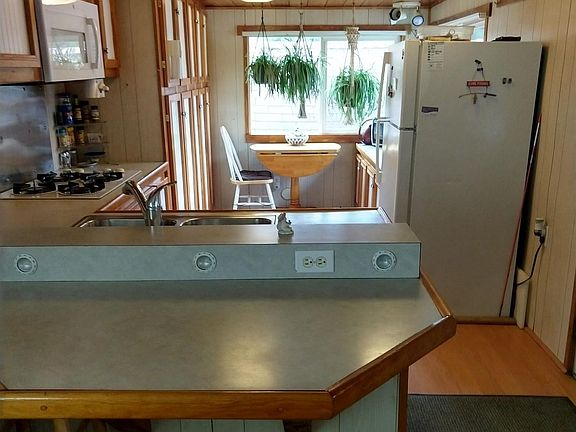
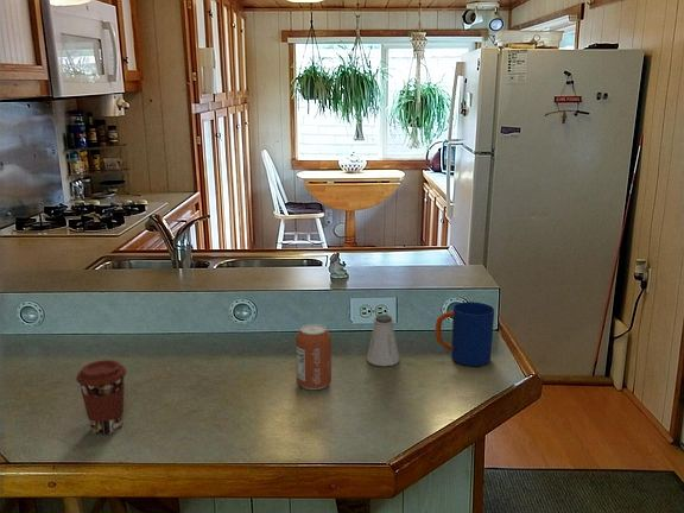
+ coffee cup (103, 398)
+ can (314, 356)
+ saltshaker (382, 337)
+ mug (463, 334)
